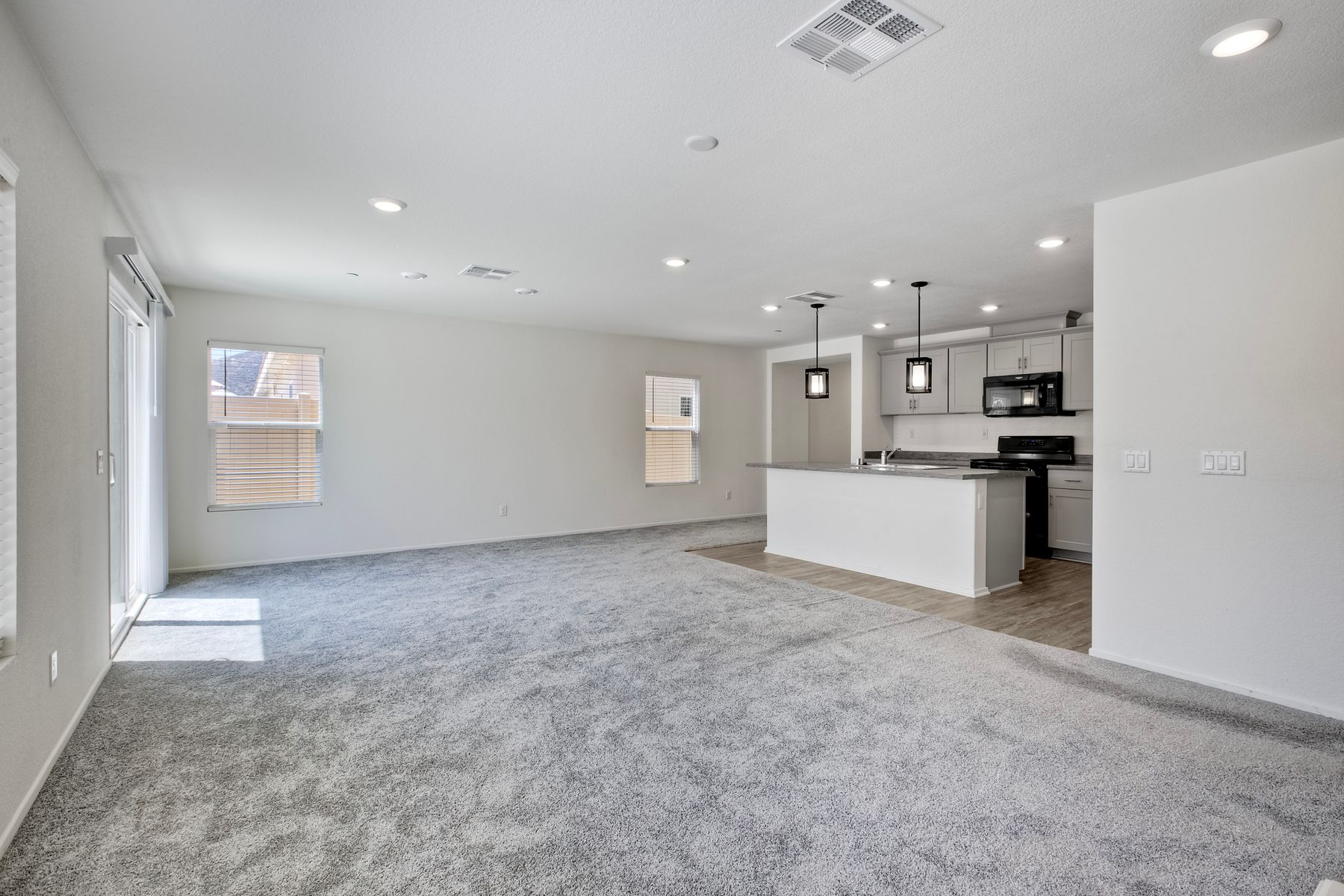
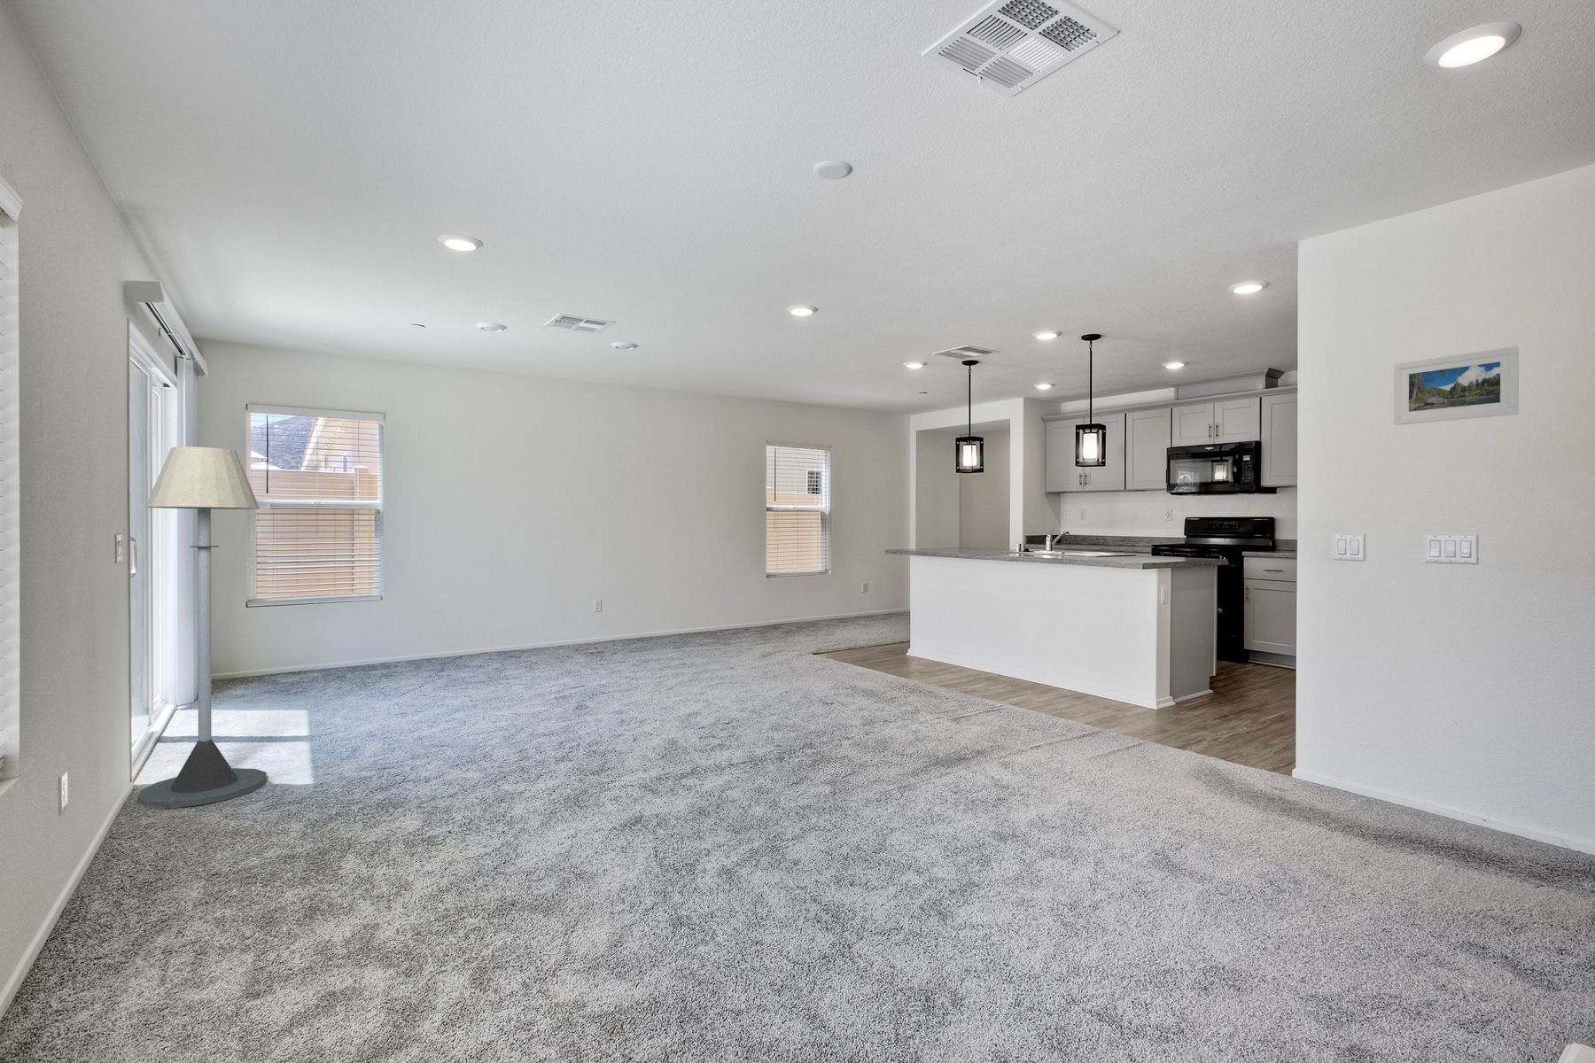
+ floor lamp (204, 619)
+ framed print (1454, 387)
